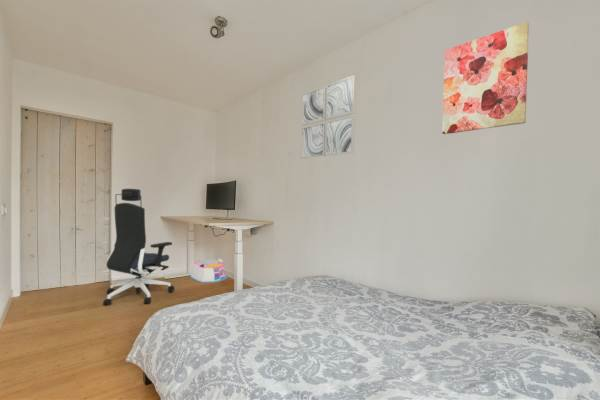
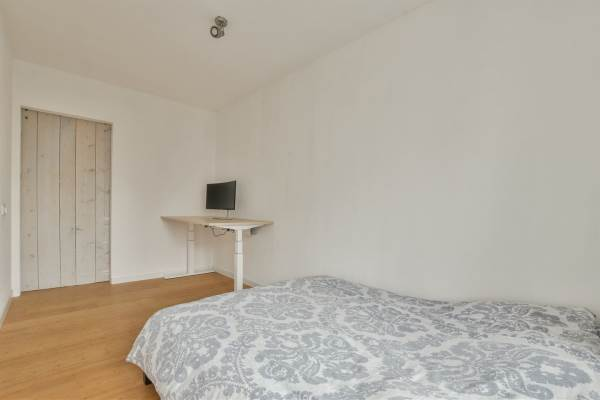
- storage bin (208, 268)
- wall art (481, 83)
- wall art (325, 120)
- office chair (136, 242)
